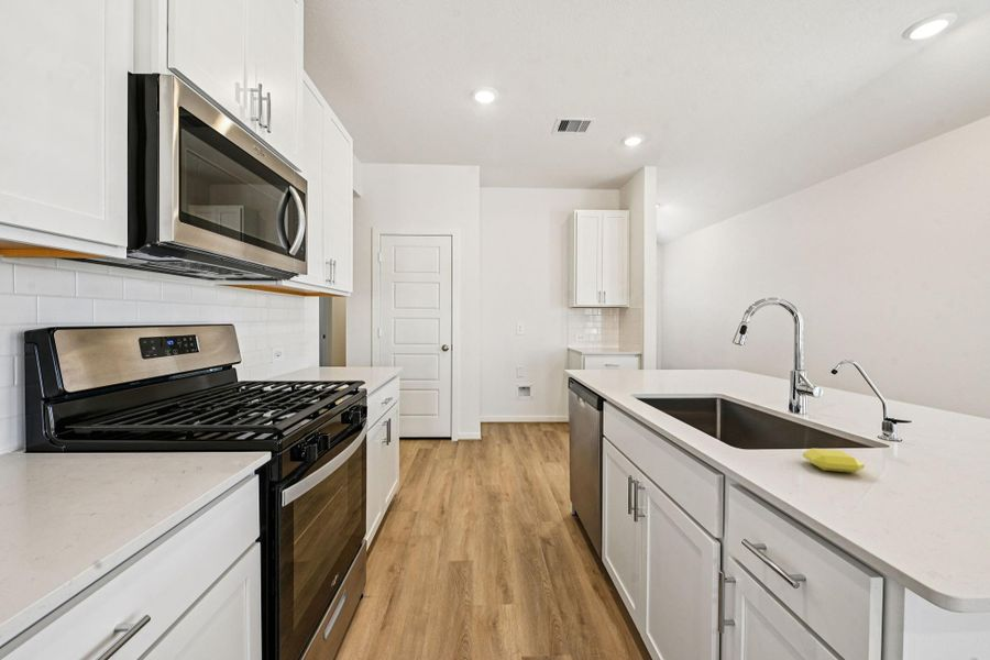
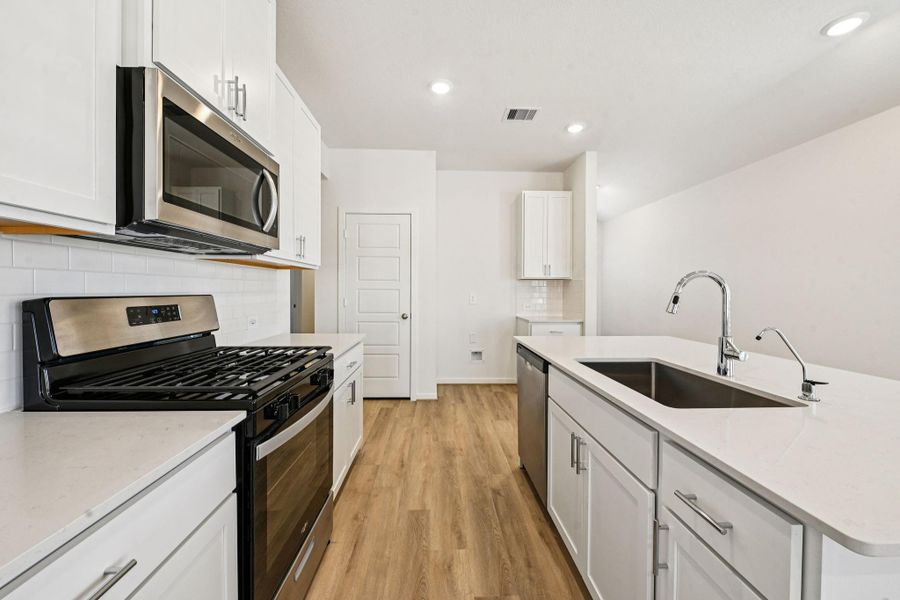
- soap bar (832, 460)
